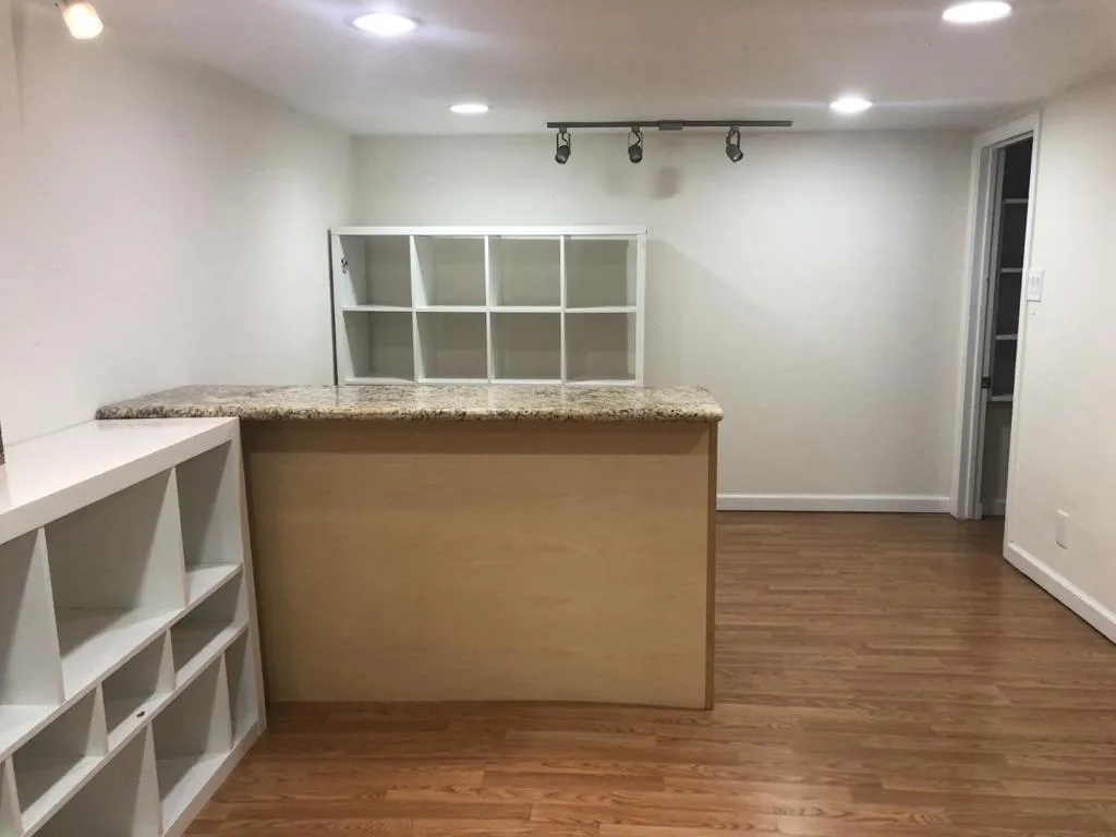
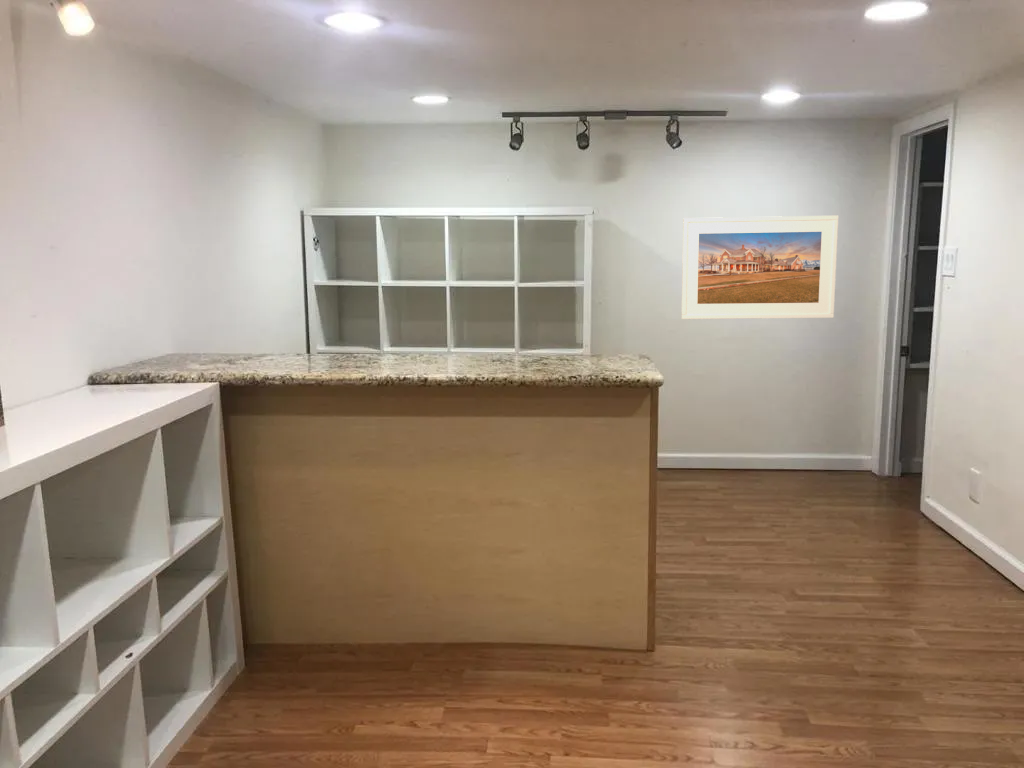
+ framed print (758, 268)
